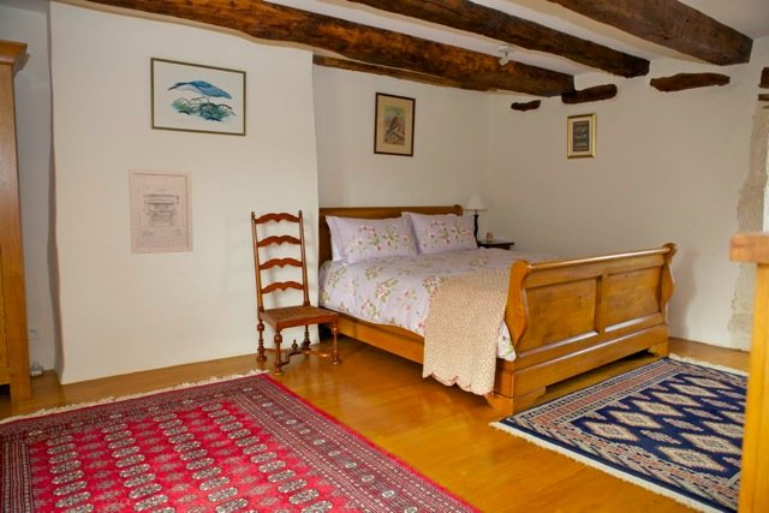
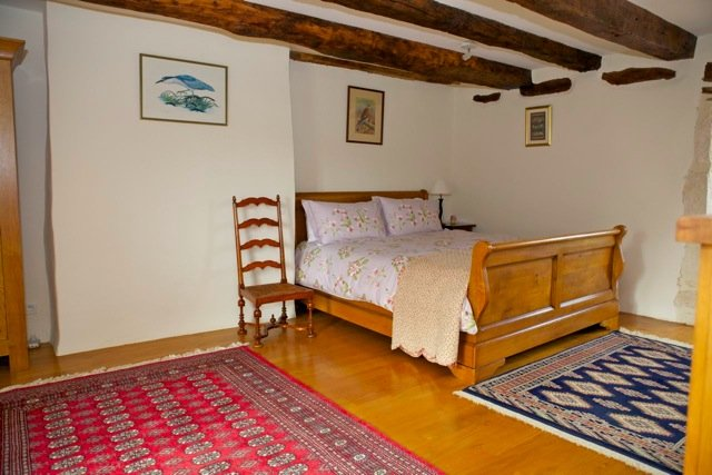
- wall art (161, 211)
